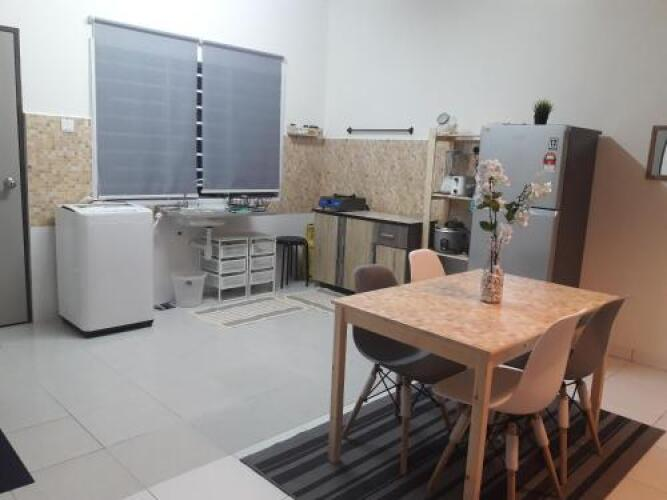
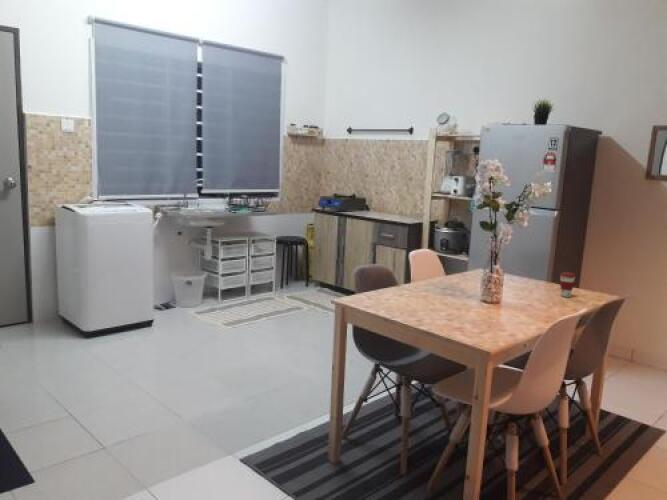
+ coffee cup (566, 284)
